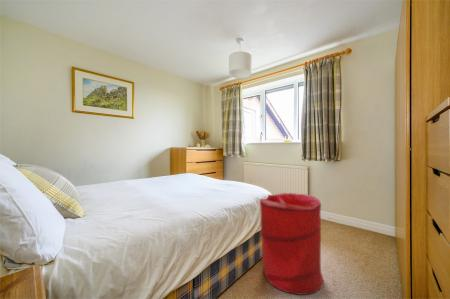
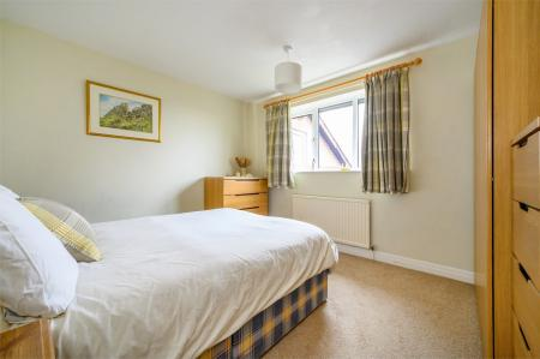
- laundry hamper (288, 234)
